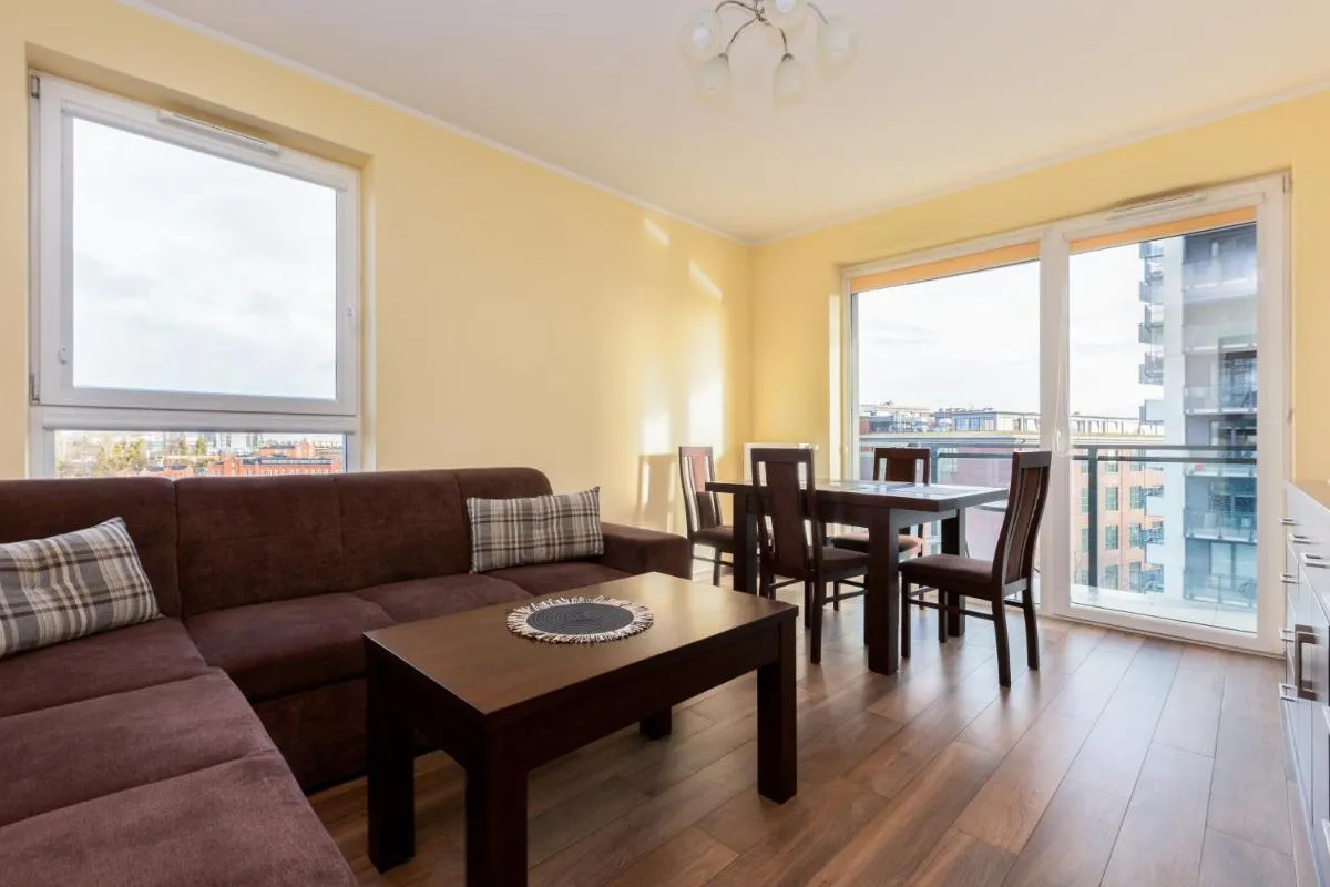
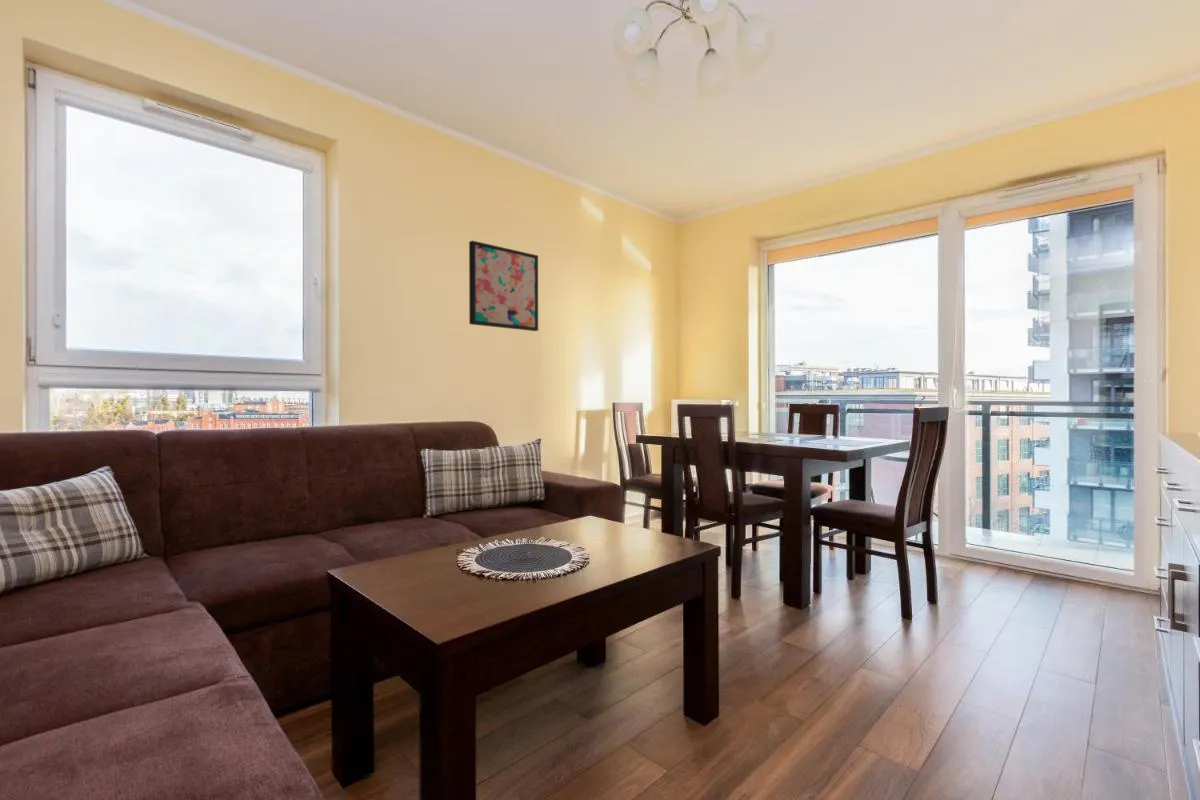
+ wall art (505, 288)
